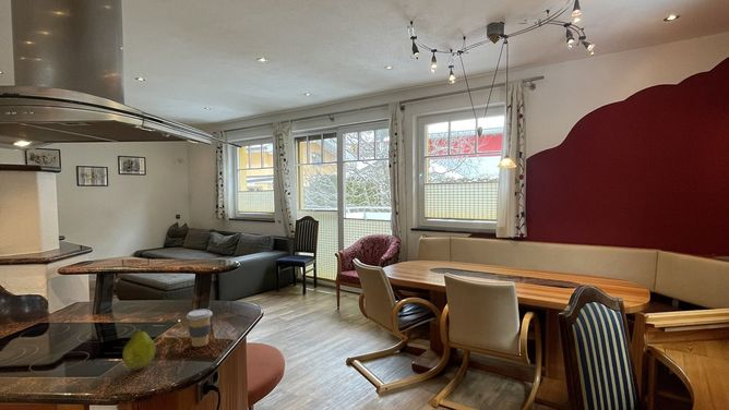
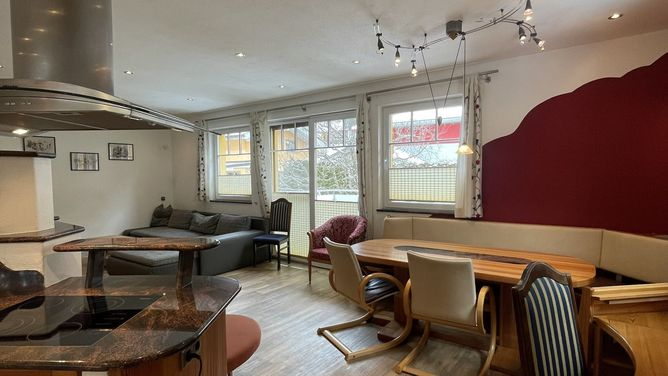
- coffee cup (200, 327)
- fruit (139, 348)
